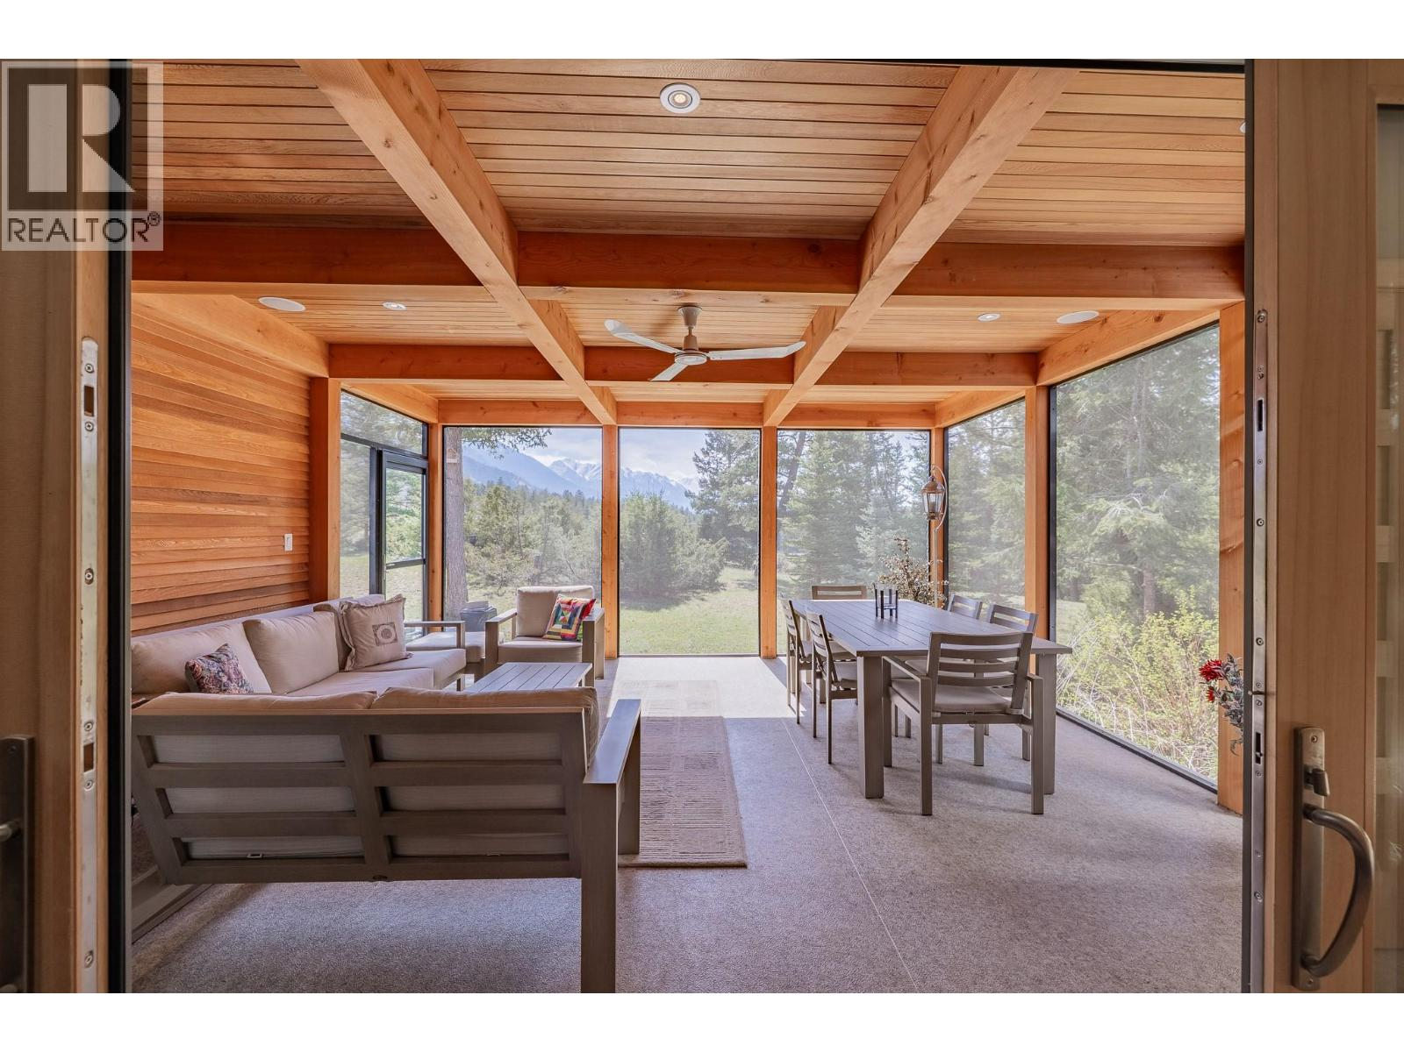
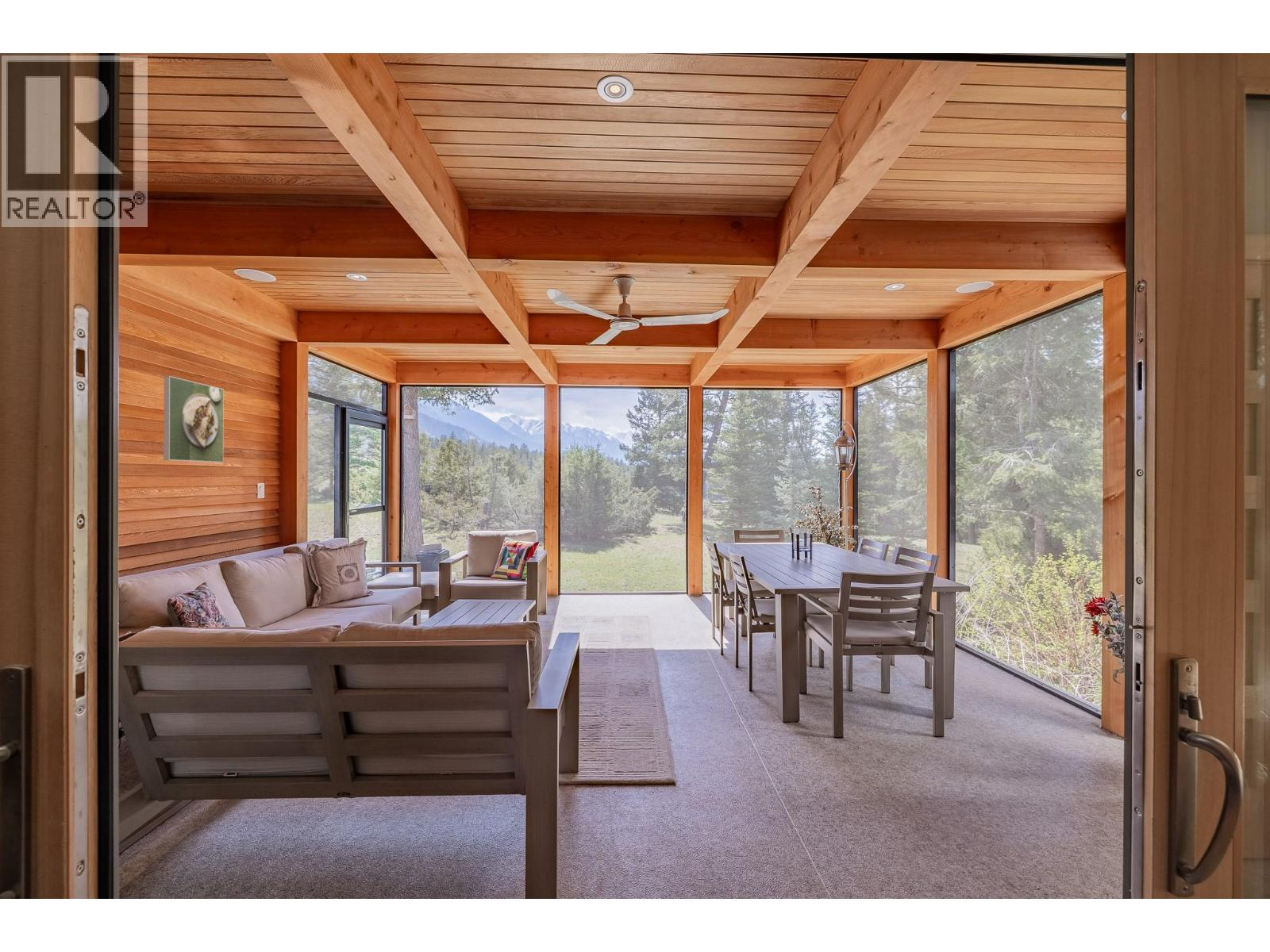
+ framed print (195, 422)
